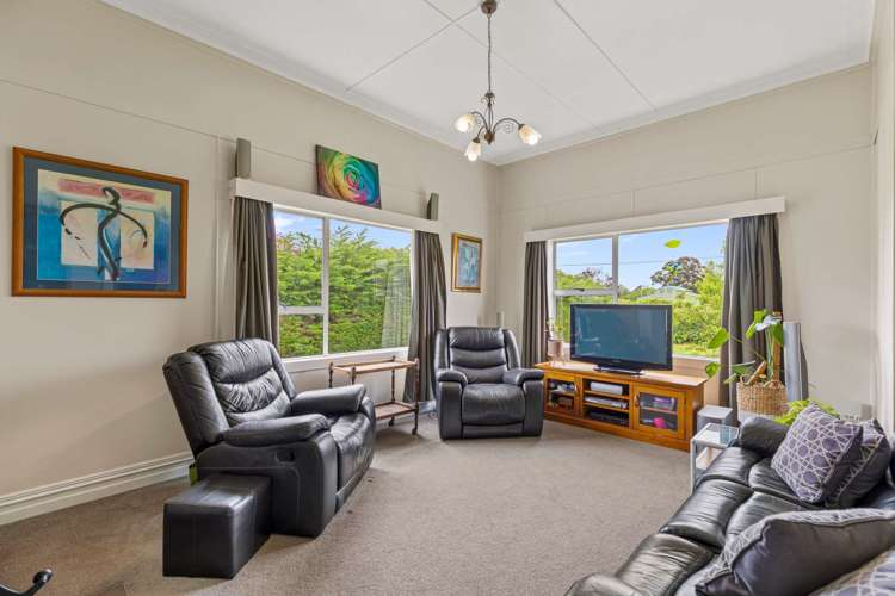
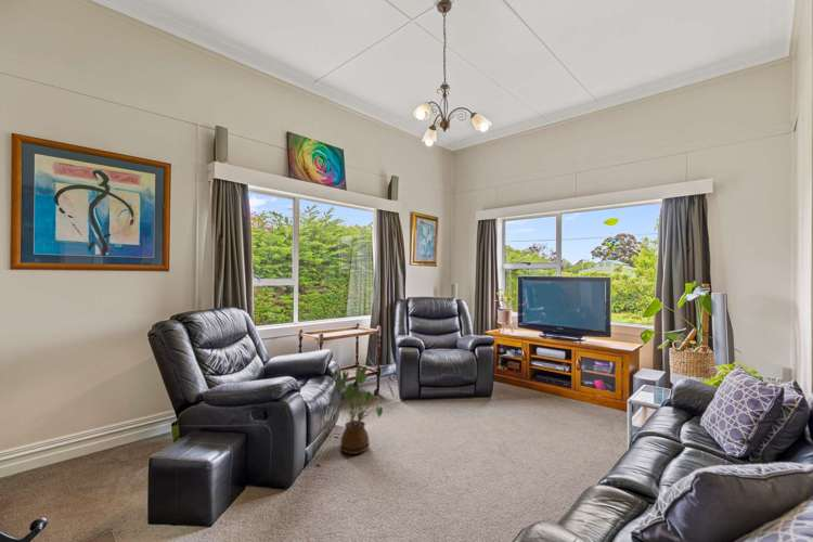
+ house plant (359, 408)
